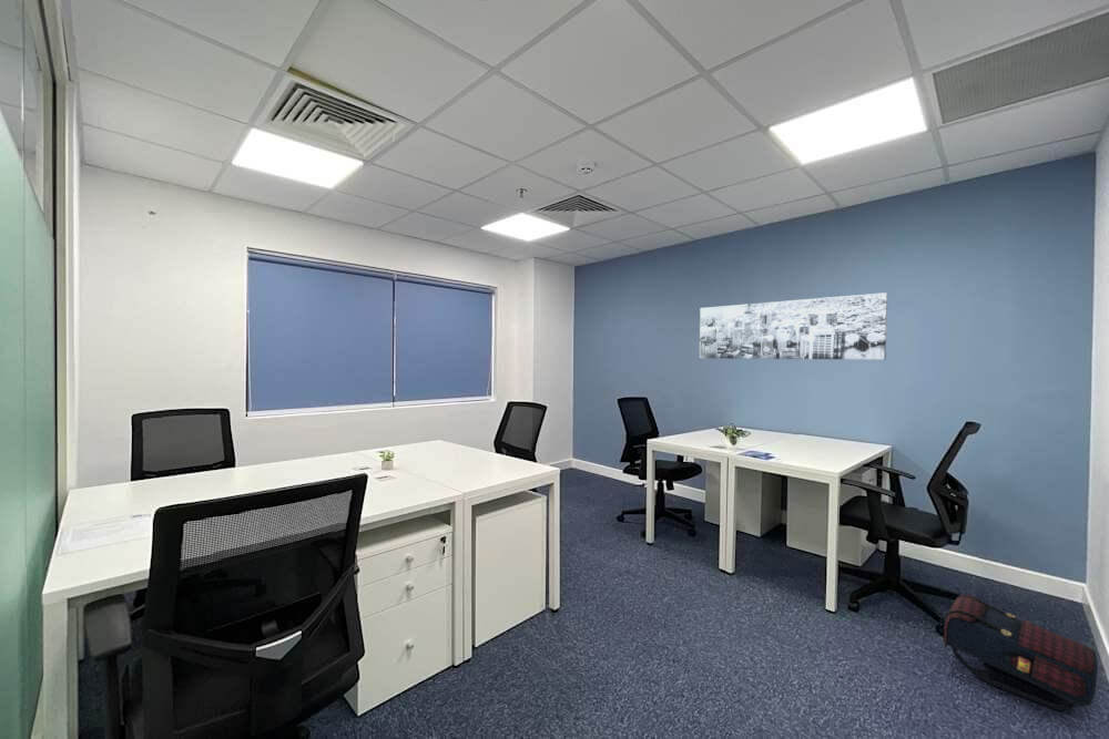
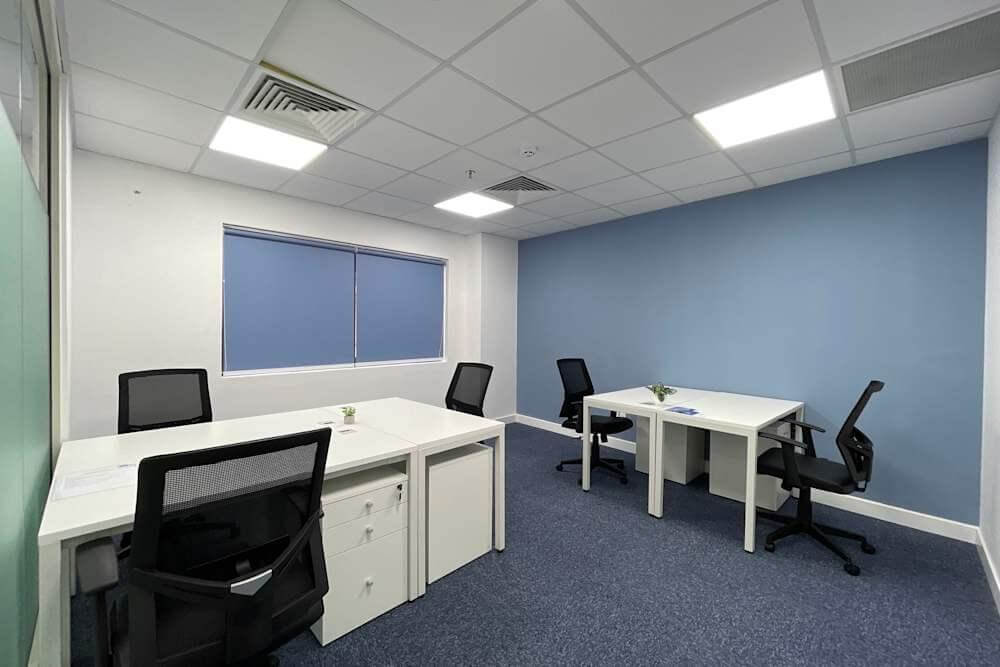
- satchel (1015, 653)
- wall art (780, 330)
